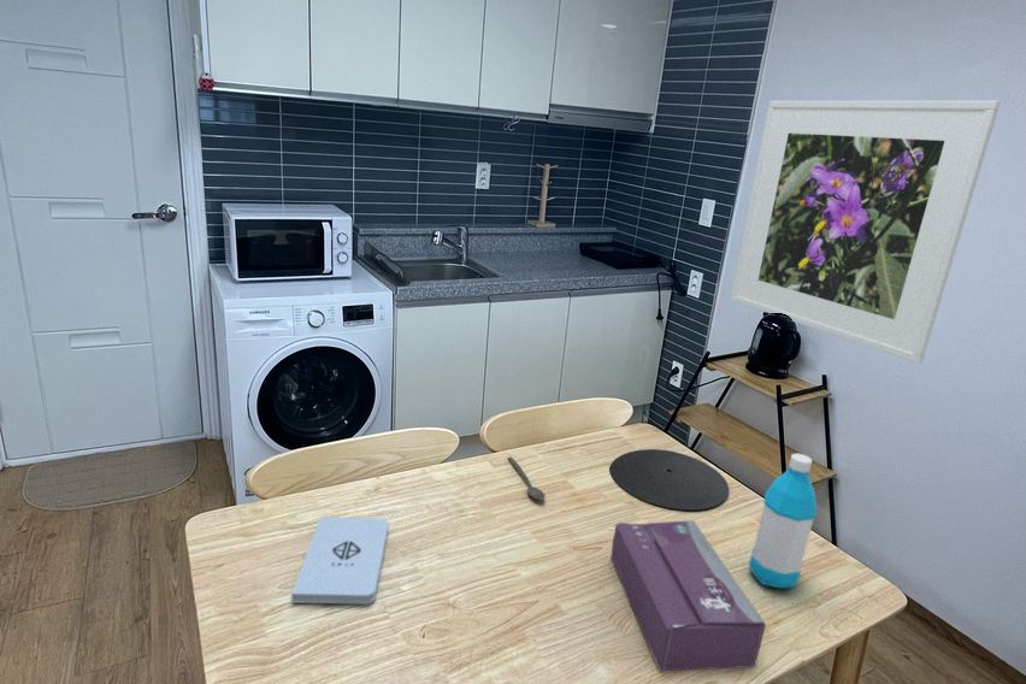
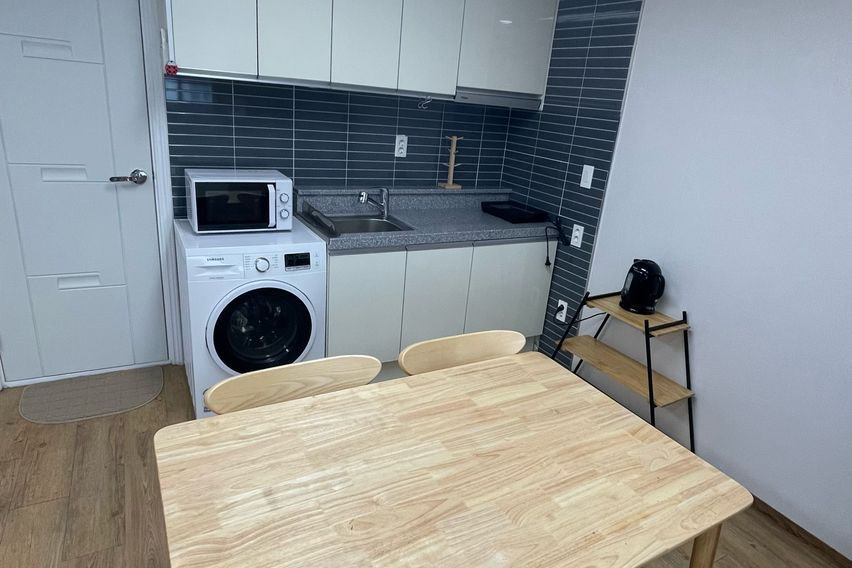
- spoon (524, 477)
- water bottle (785, 519)
- tissue box (679, 586)
- notepad (344, 556)
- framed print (838, 219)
- plate (668, 473)
